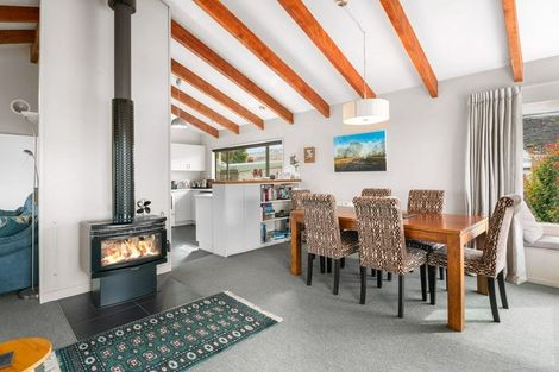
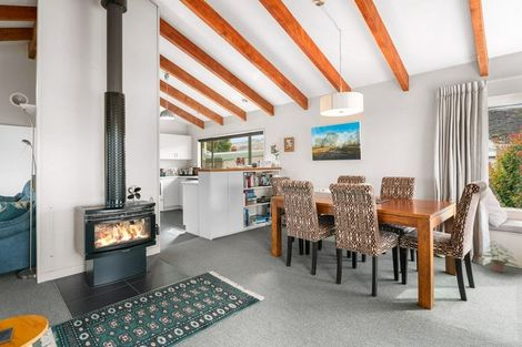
+ potted plant (498, 255)
